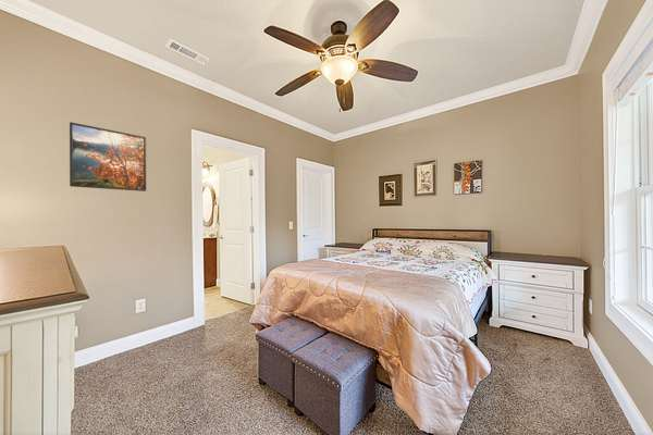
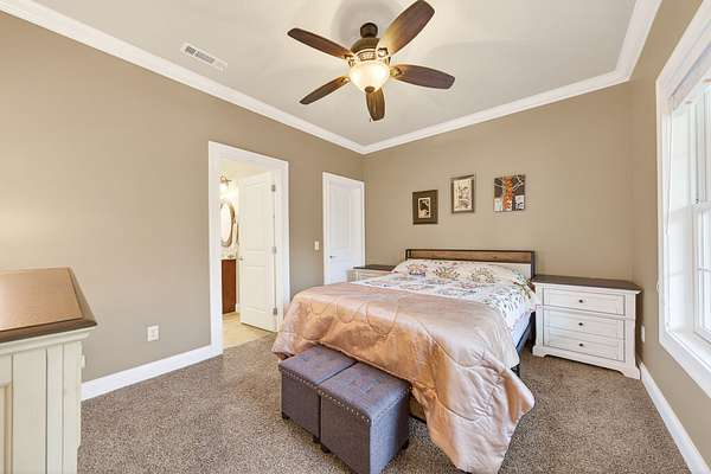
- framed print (111, 159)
